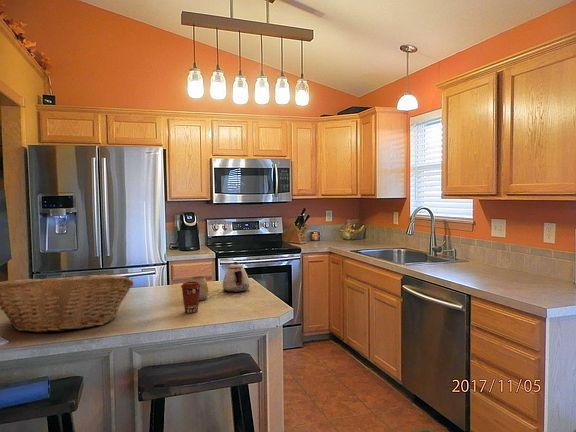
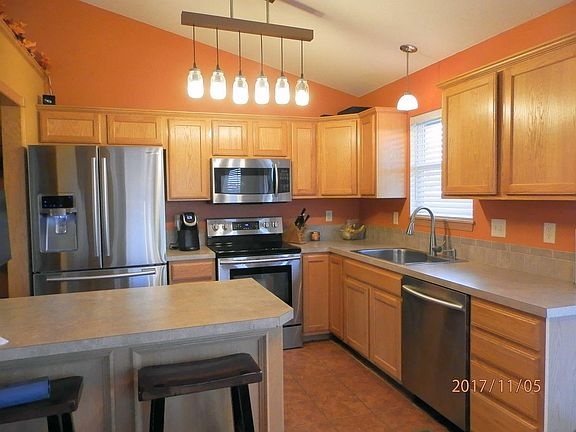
- teapot (235, 275)
- fruit basket (64, 296)
- coffee cup (191, 297)
- mug (200, 288)
